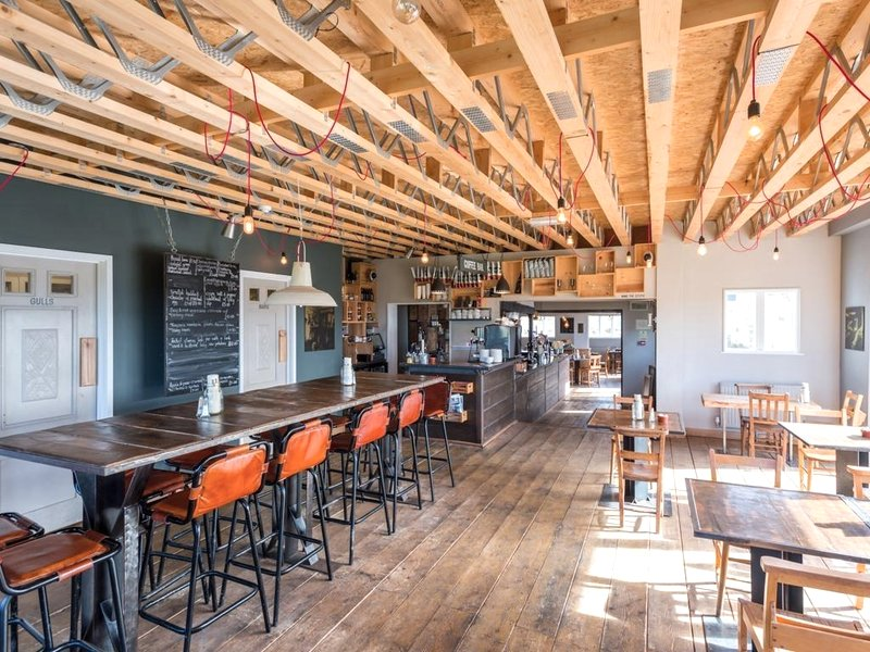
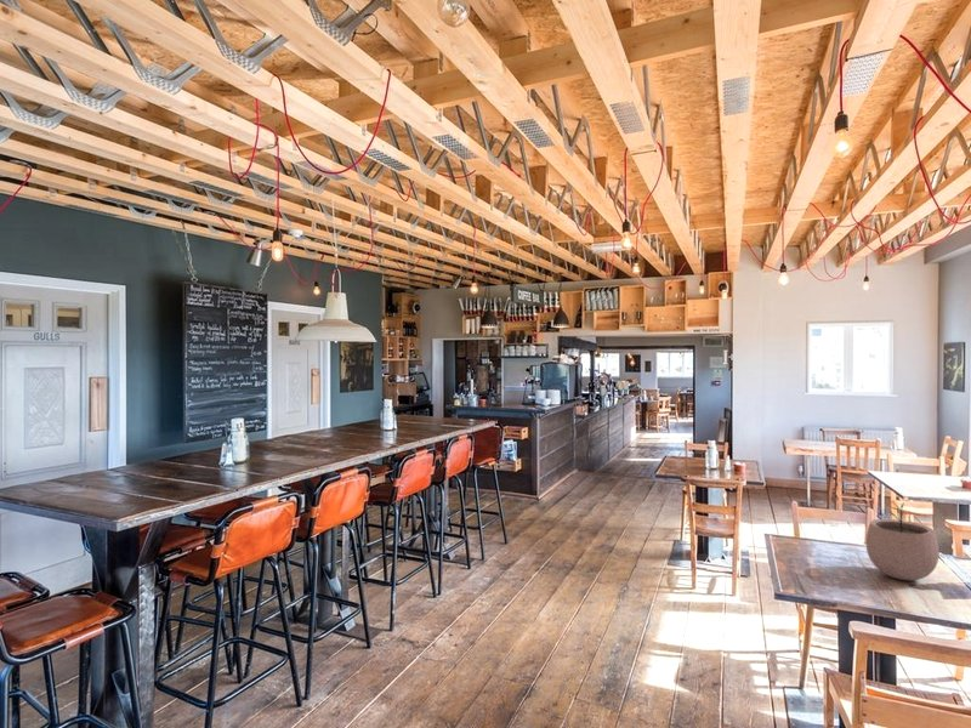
+ plant pot (901, 540)
